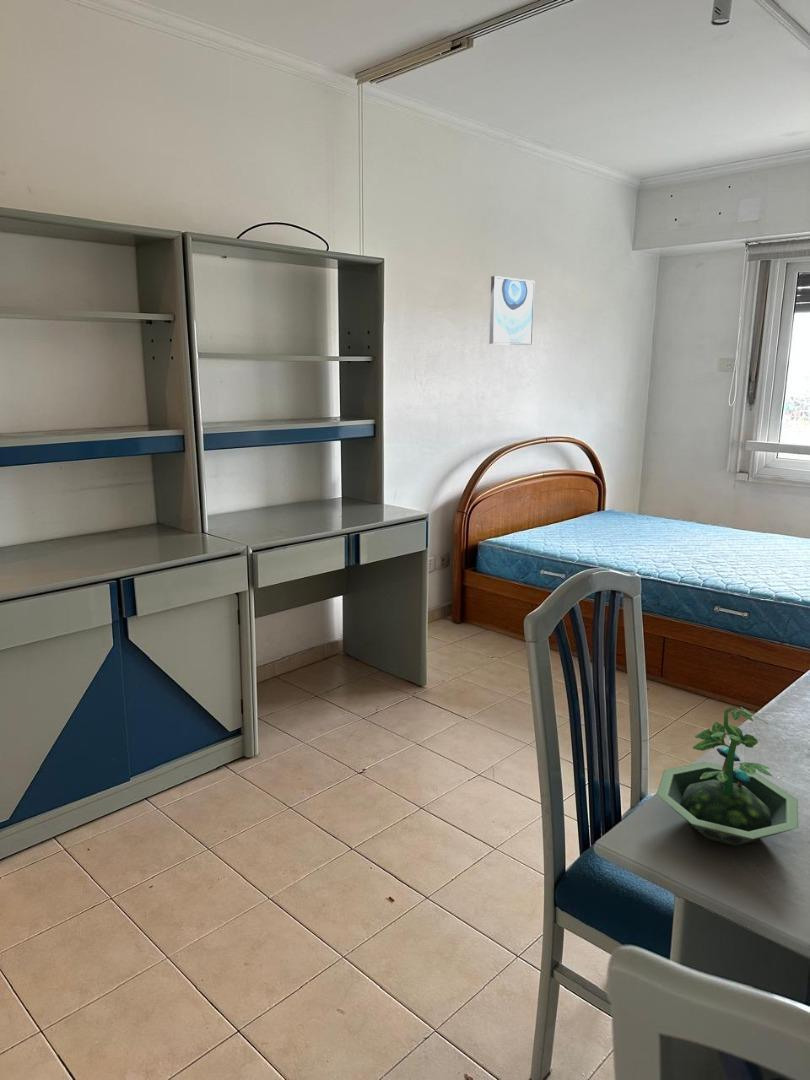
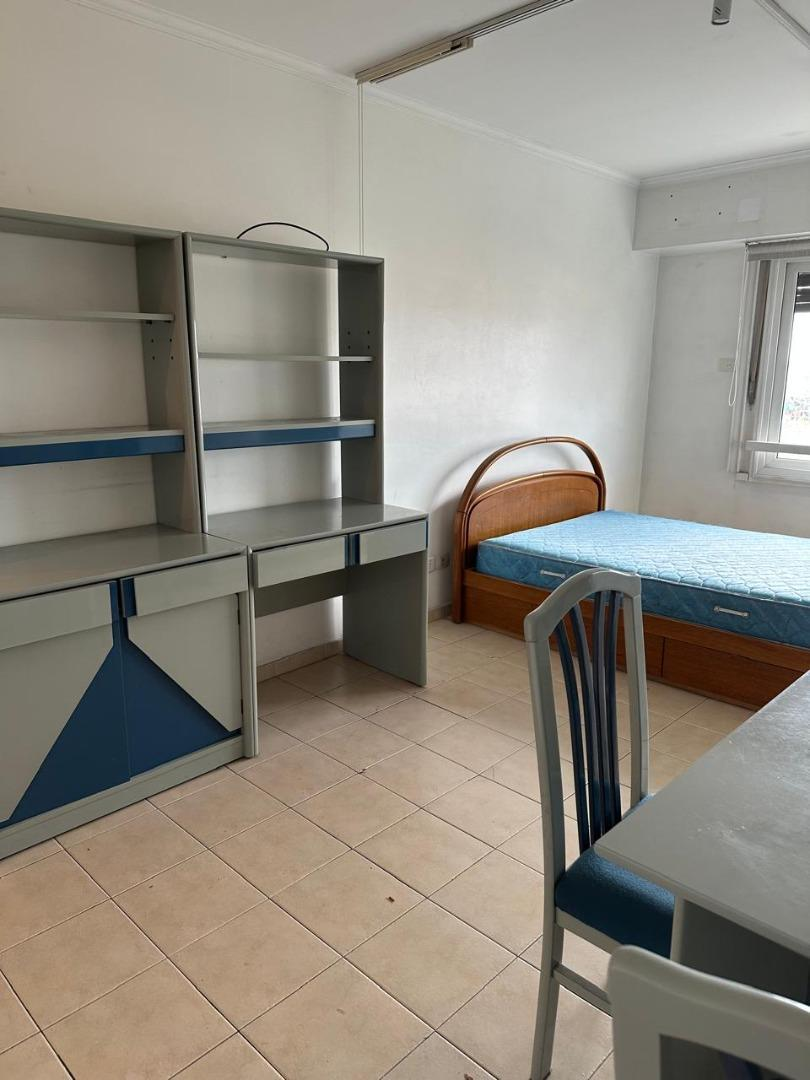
- terrarium (734, 729)
- wall art (512, 311)
